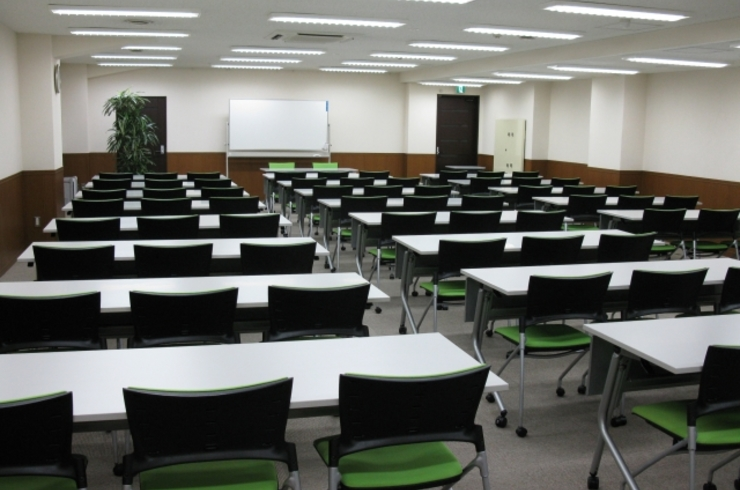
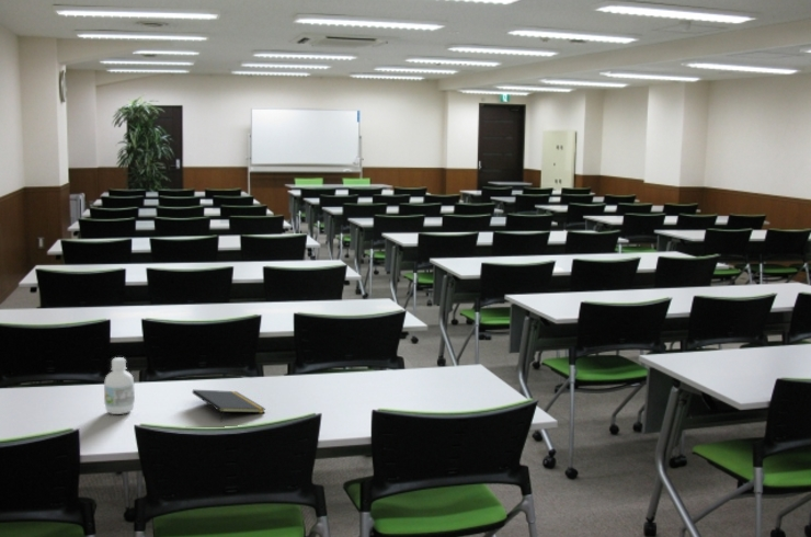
+ notepad (228, 400)
+ bottle (118, 385)
